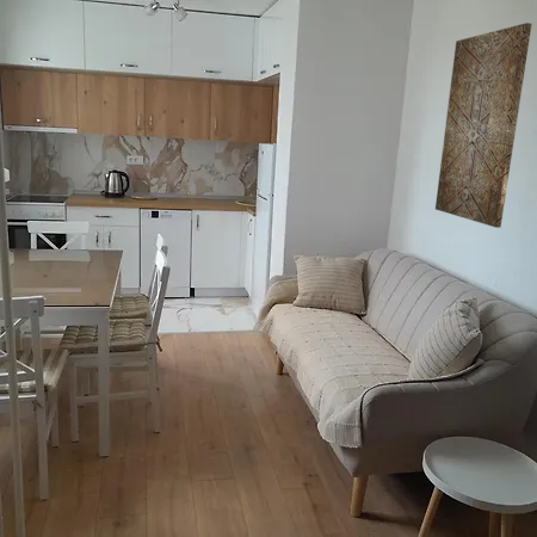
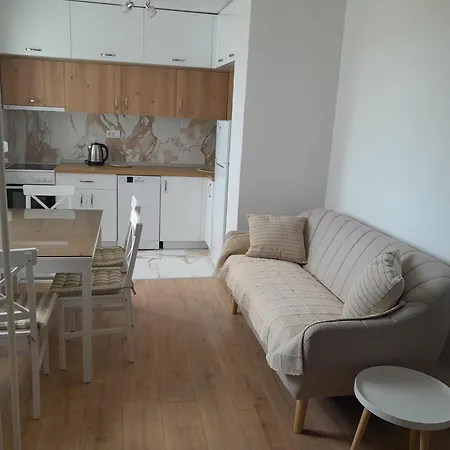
- wall art (477, 128)
